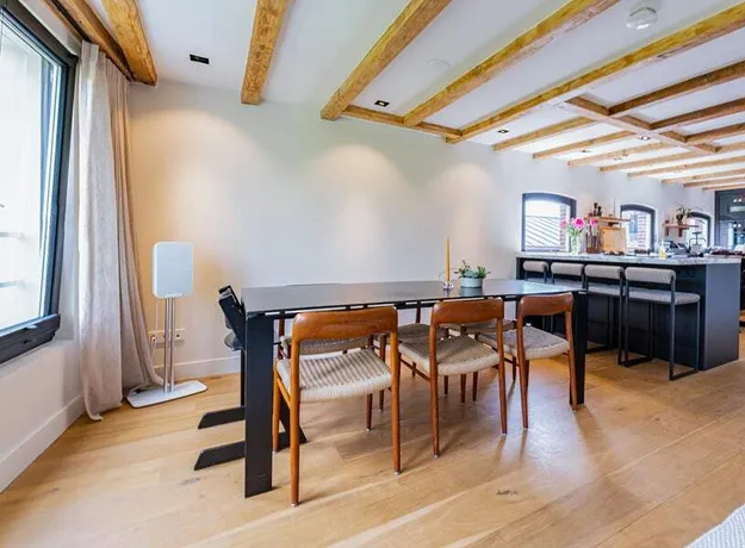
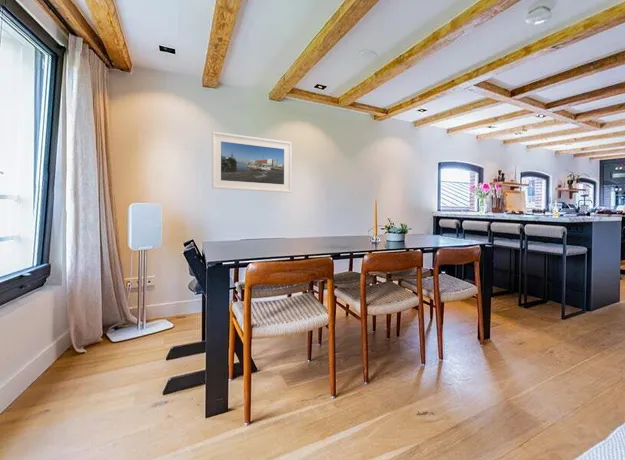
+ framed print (253, 164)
